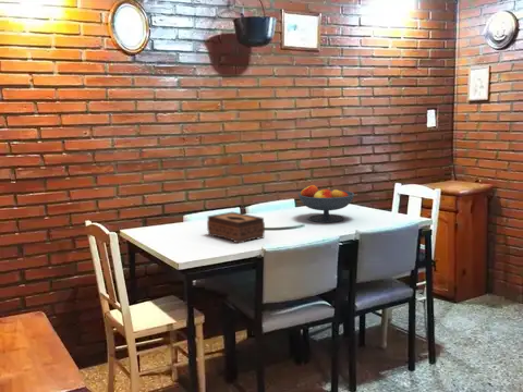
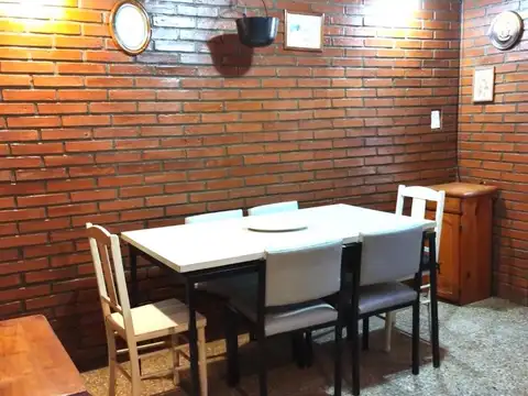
- tissue box (235, 226)
- fruit bowl (326, 201)
